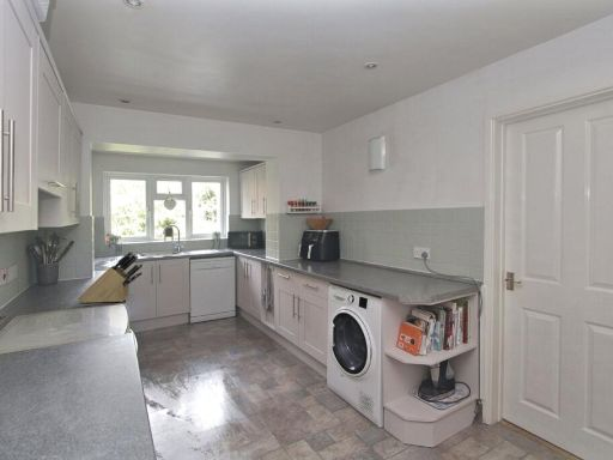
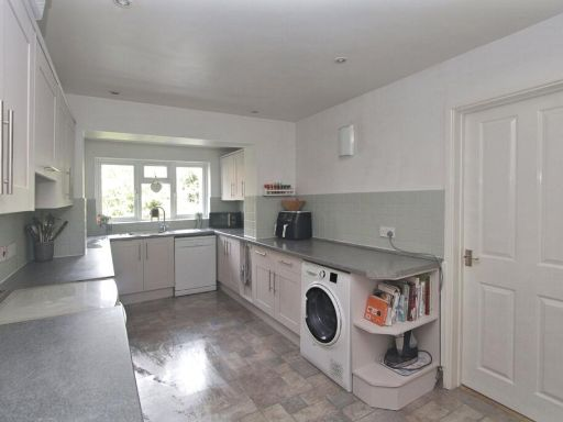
- knife block (111, 276)
